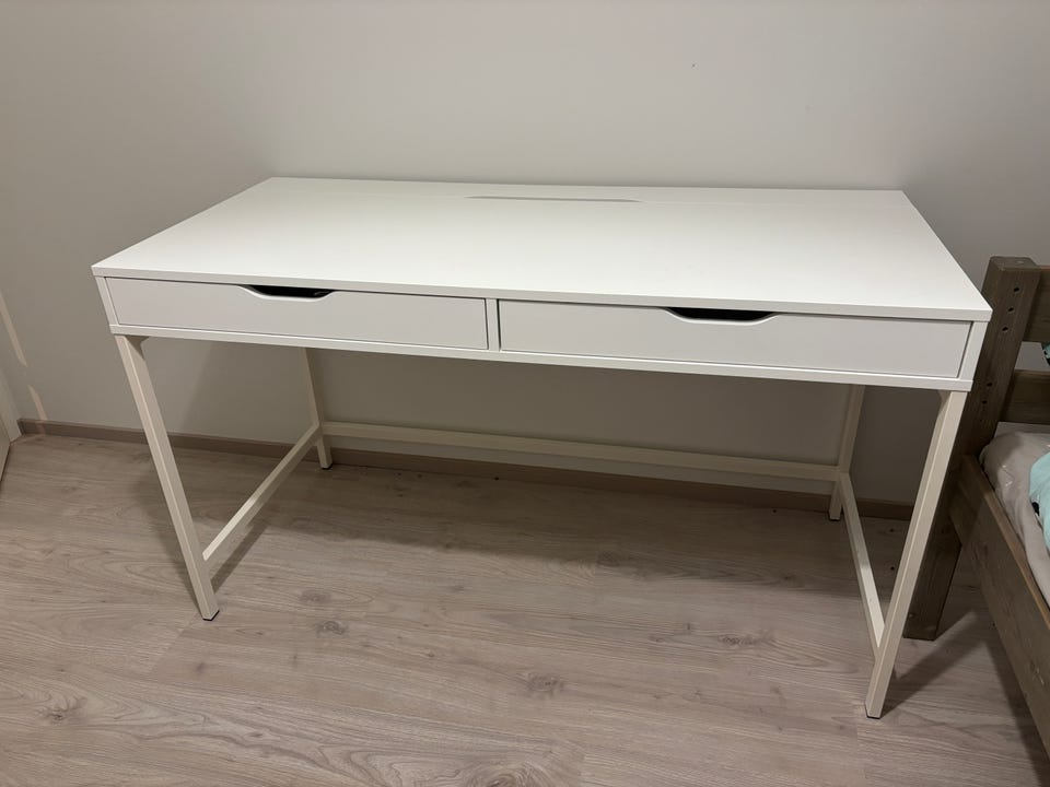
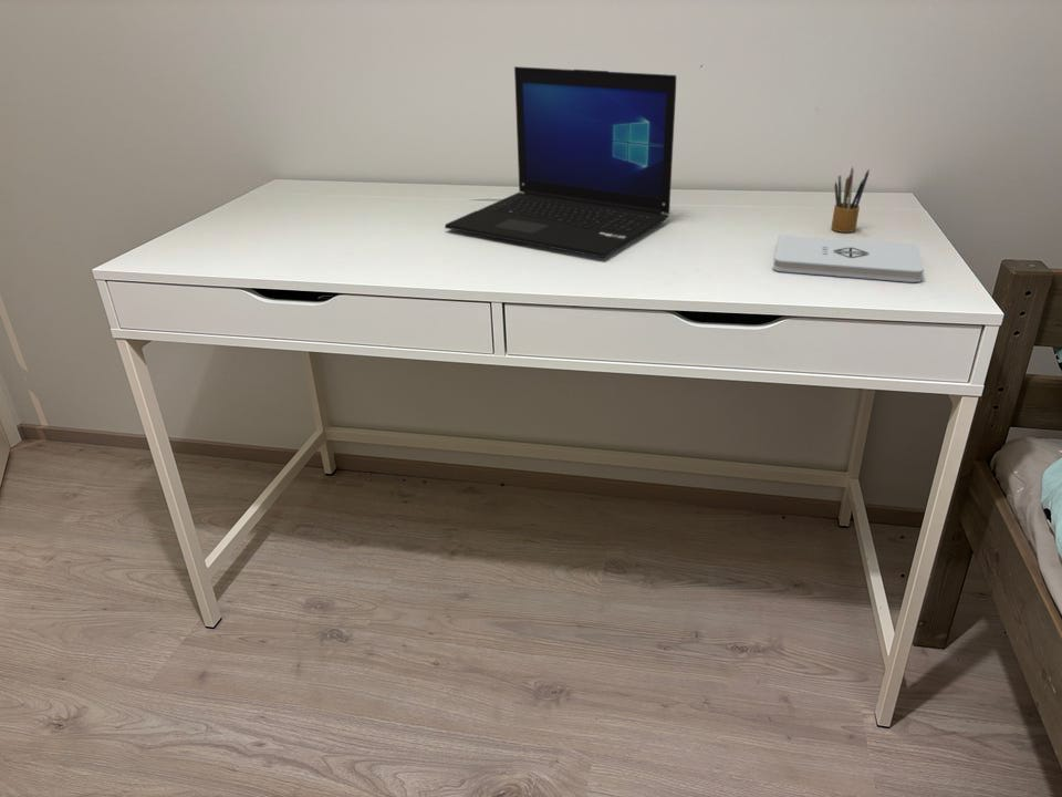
+ pencil box (850, 200)
+ notepad (845, 257)
+ laptop (556, 155)
